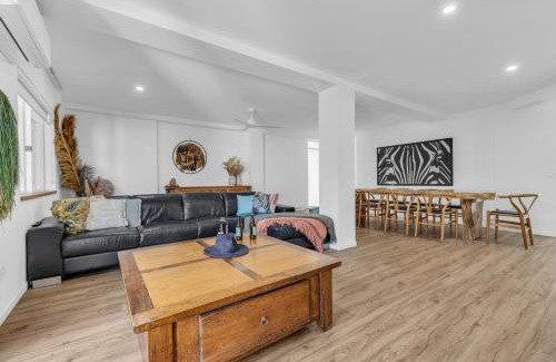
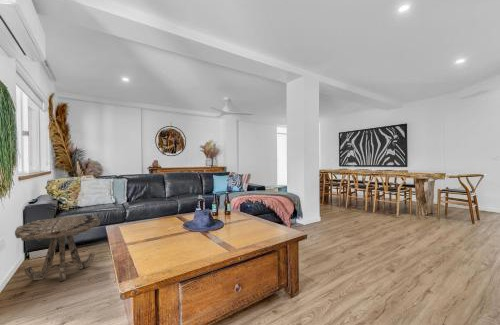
+ side table (61, 247)
